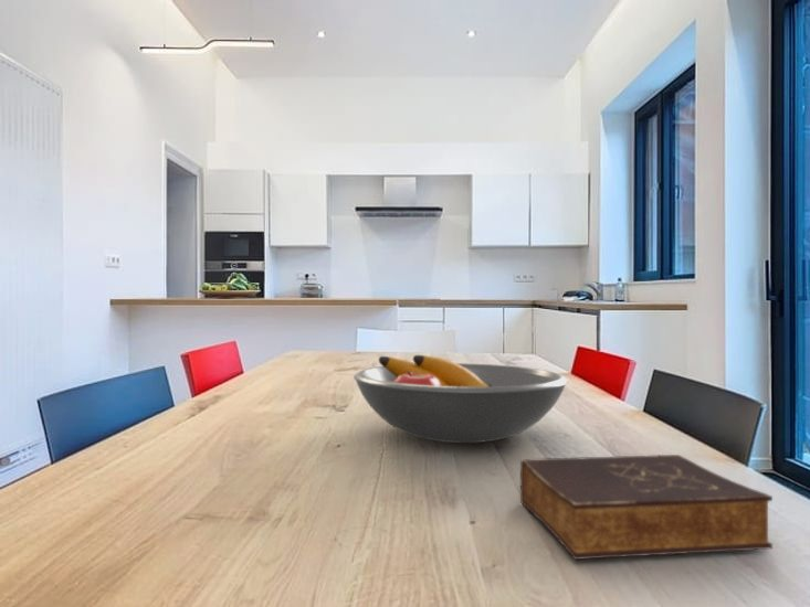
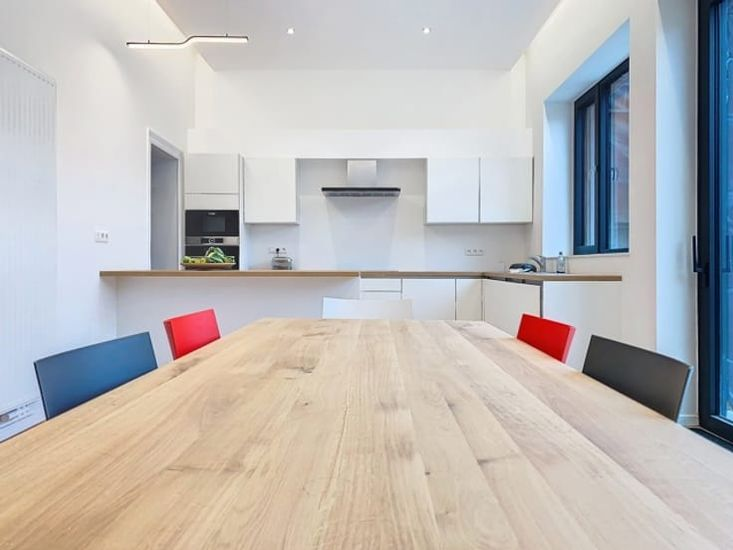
- fruit bowl (457, 395)
- book (632, 499)
